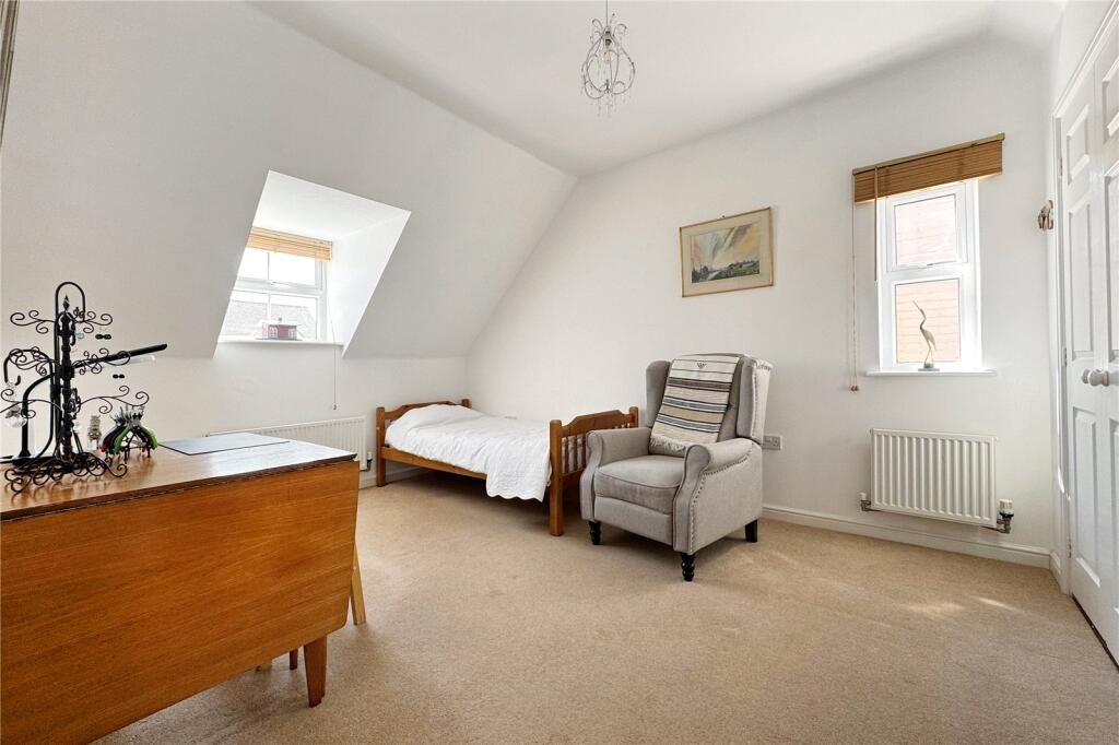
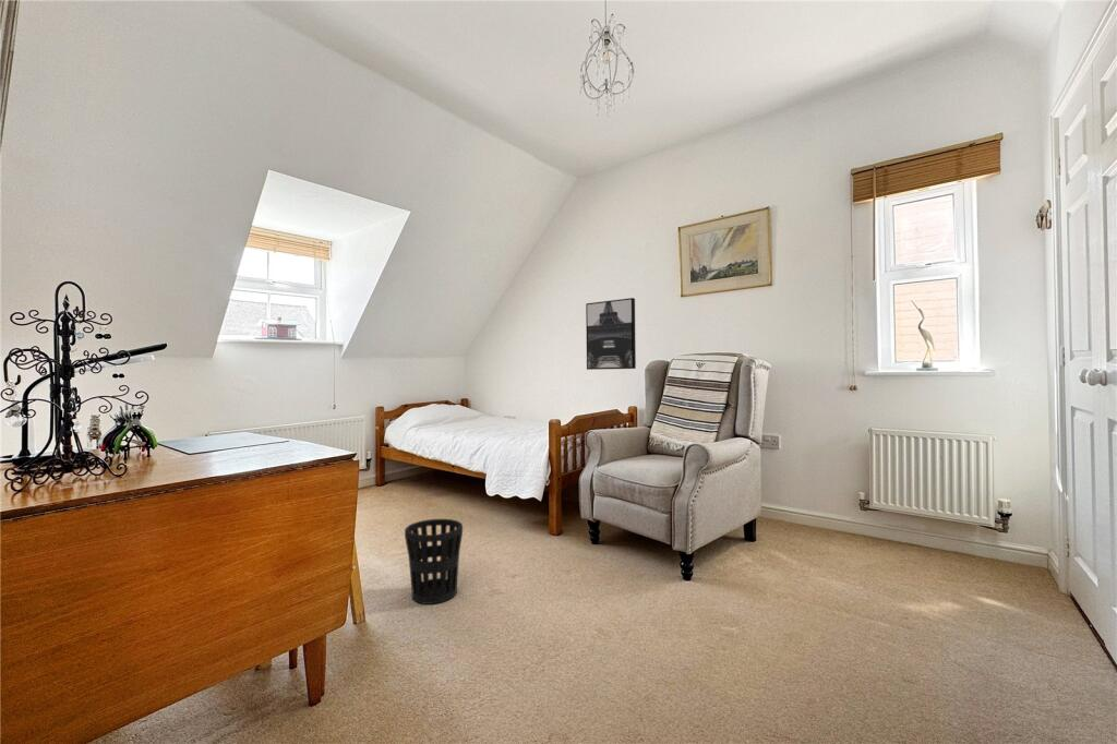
+ wall art (610, 335)
+ wastebasket (434, 560)
